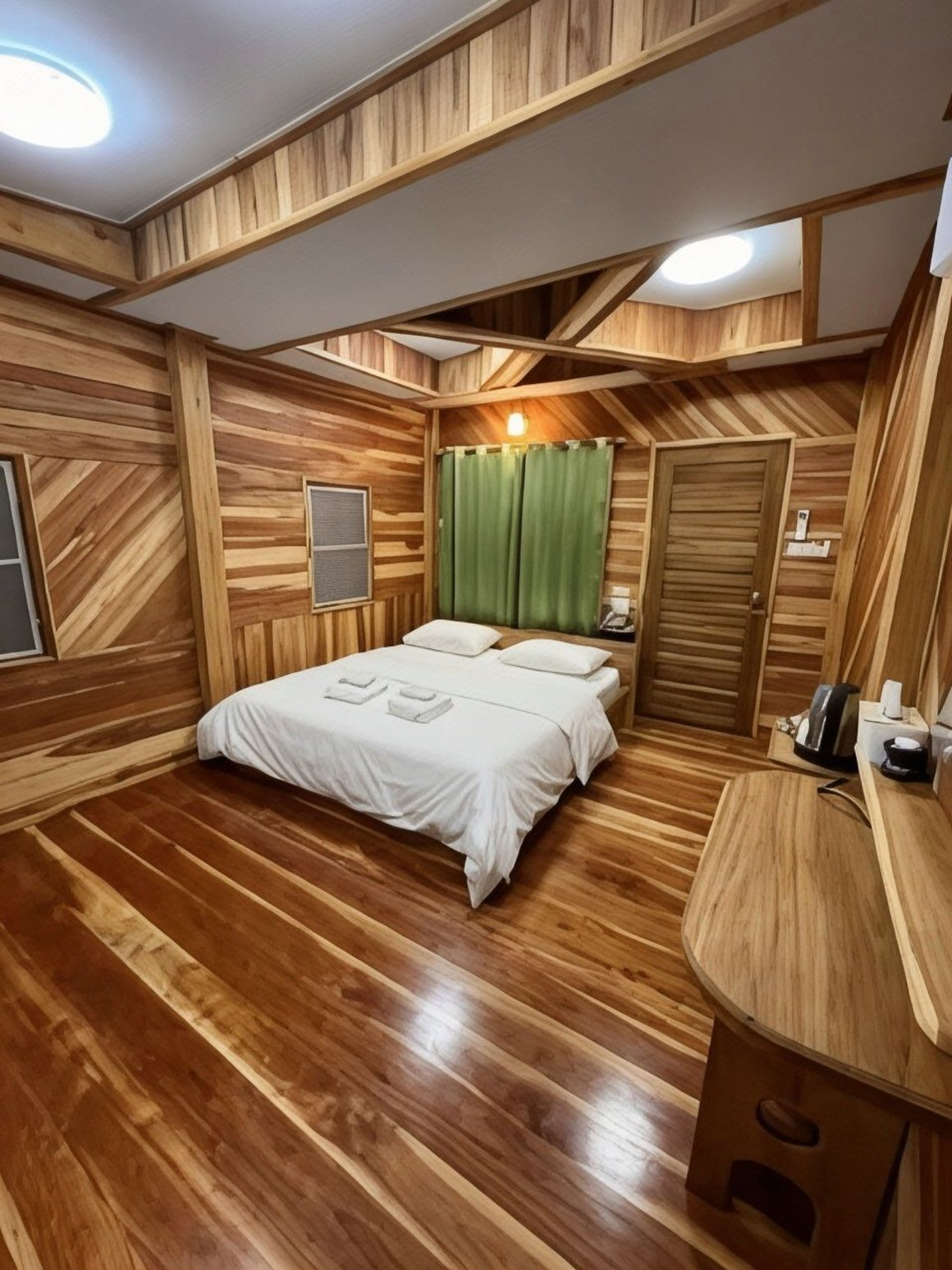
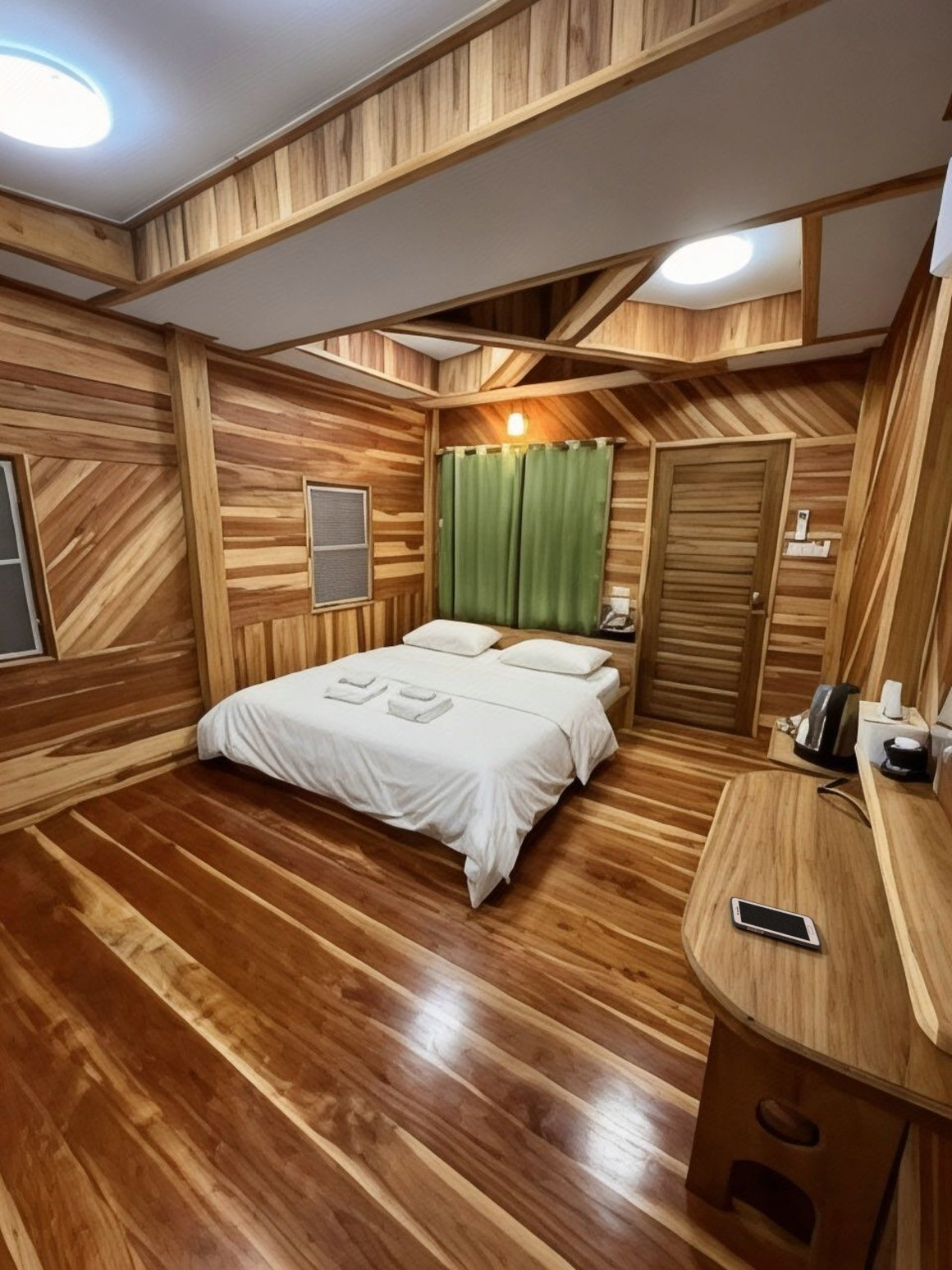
+ cell phone (772, 921)
